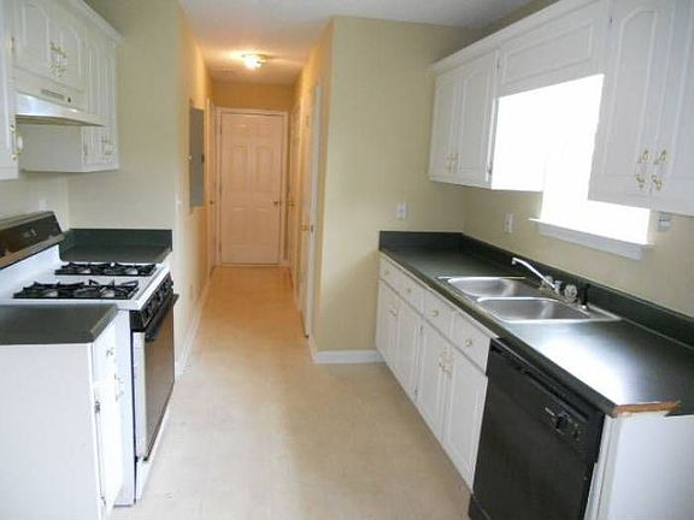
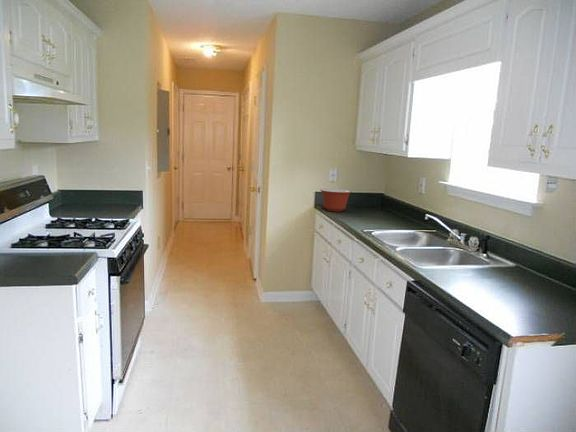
+ mixing bowl (335, 200)
